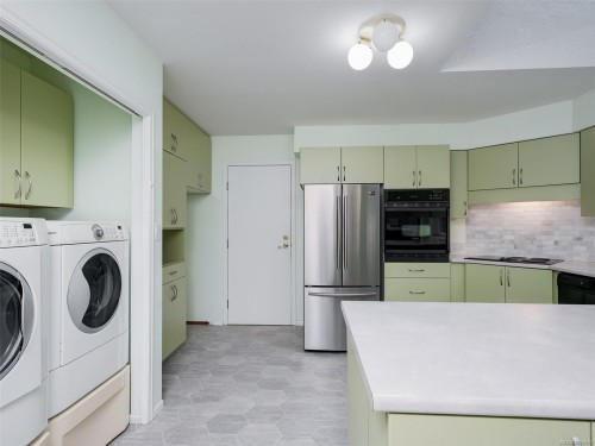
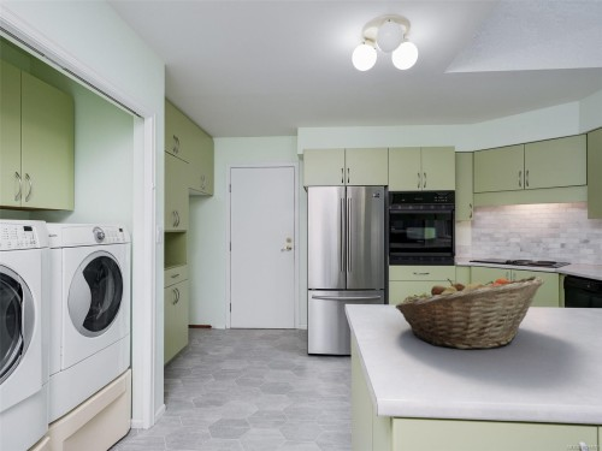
+ fruit basket (467, 304)
